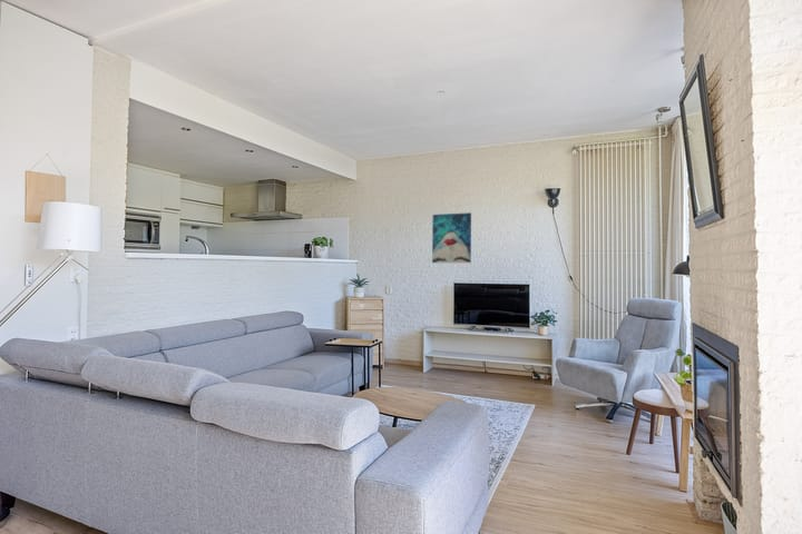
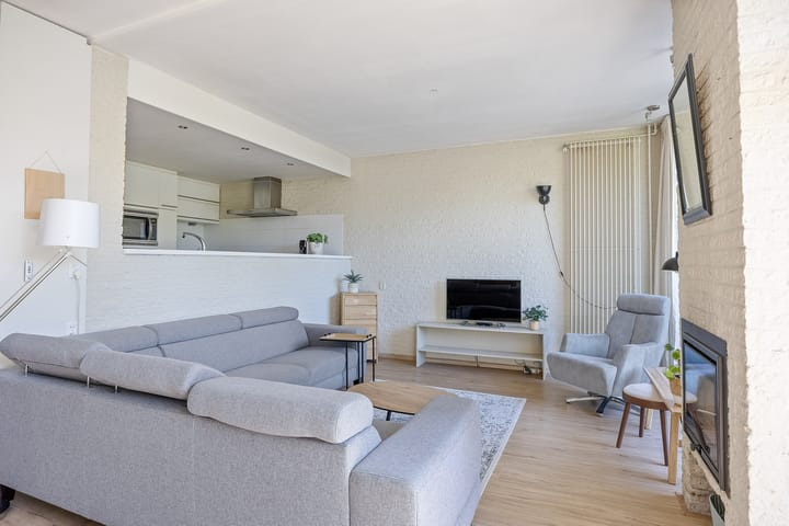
- wall art (451, 238)
